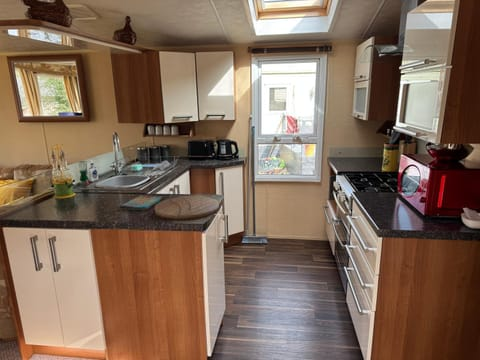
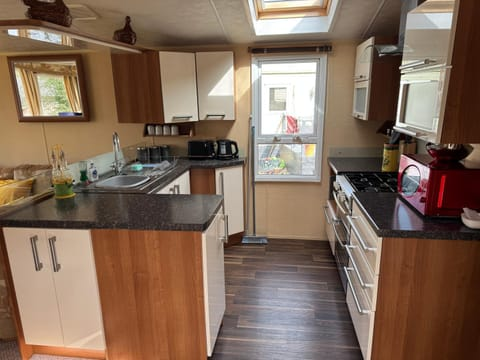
- dish towel (142, 202)
- cutting board (187, 207)
